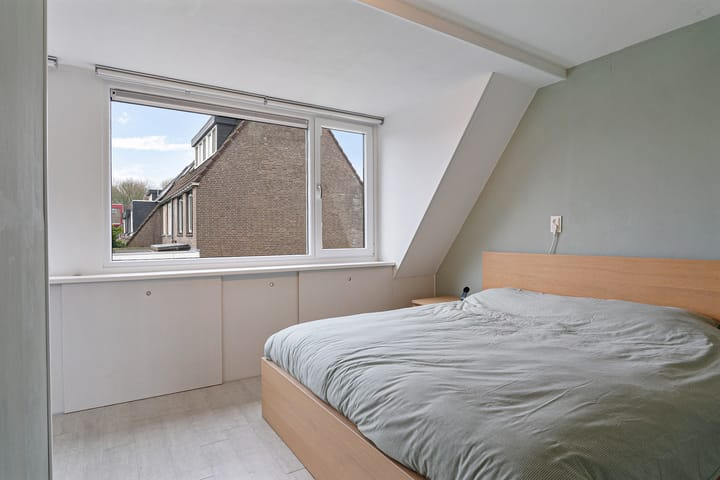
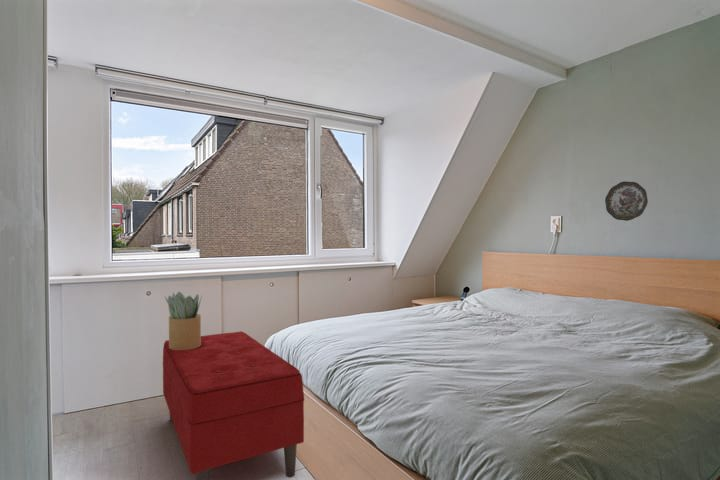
+ potted plant (185, 319)
+ bench (223, 398)
+ decorative plate (626, 201)
